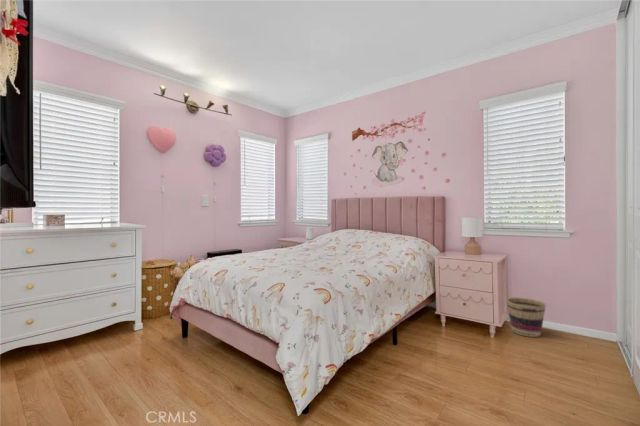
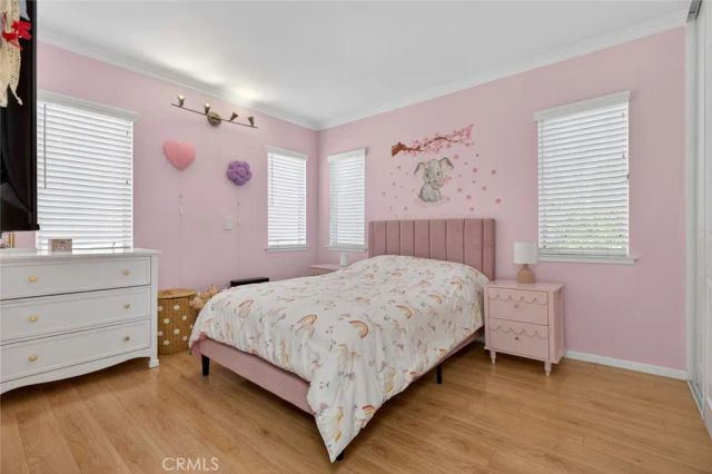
- basket (525, 317)
